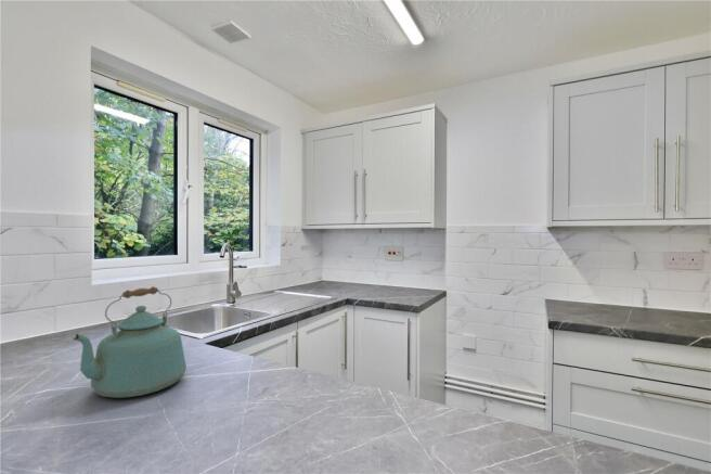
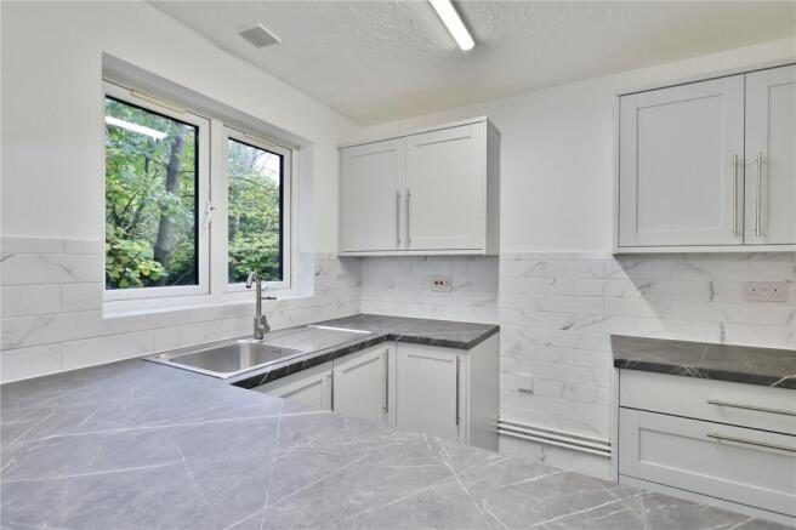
- kettle (132, 337)
